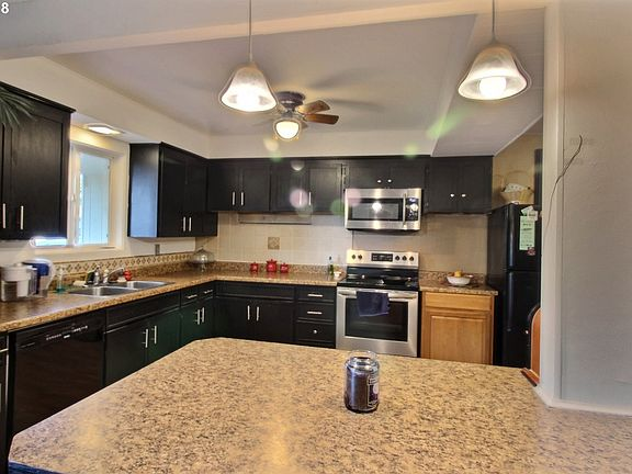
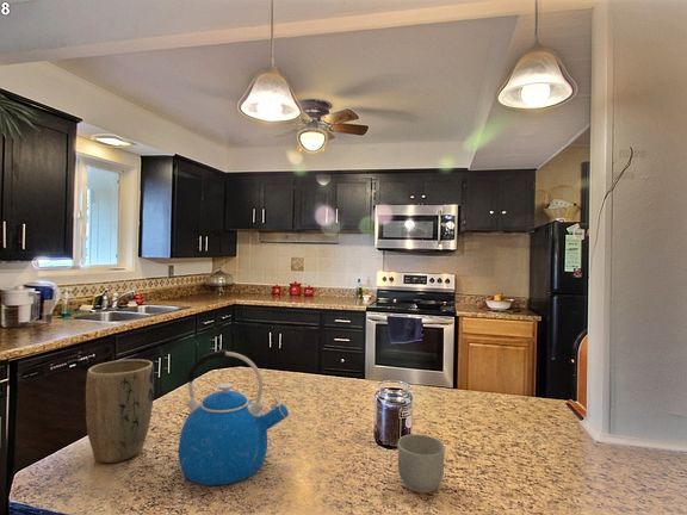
+ mug (419, 460)
+ kettle (235, 408)
+ plant pot (120, 409)
